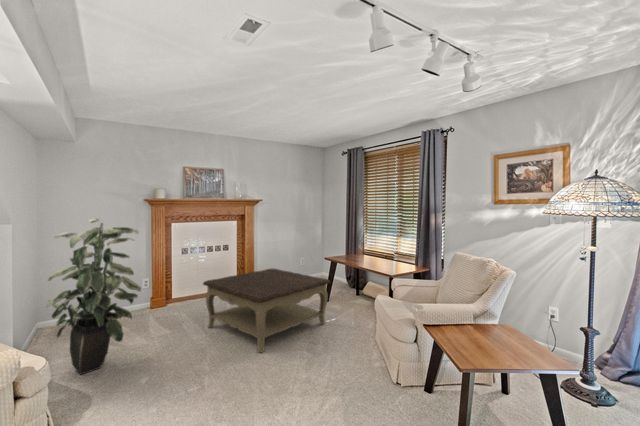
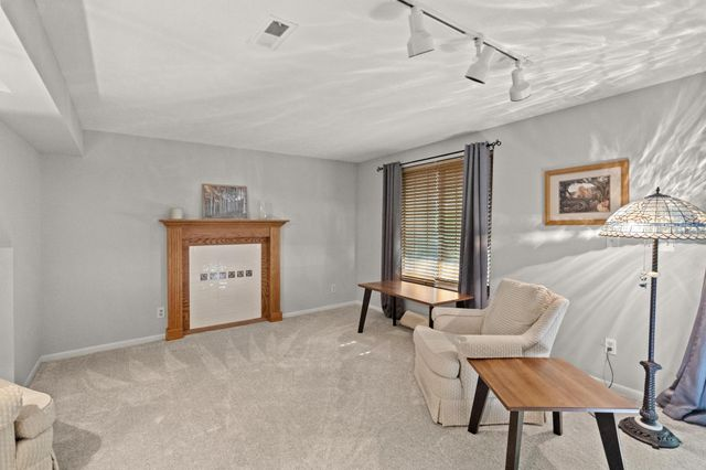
- indoor plant (96, 294)
- coffee table (267, 302)
